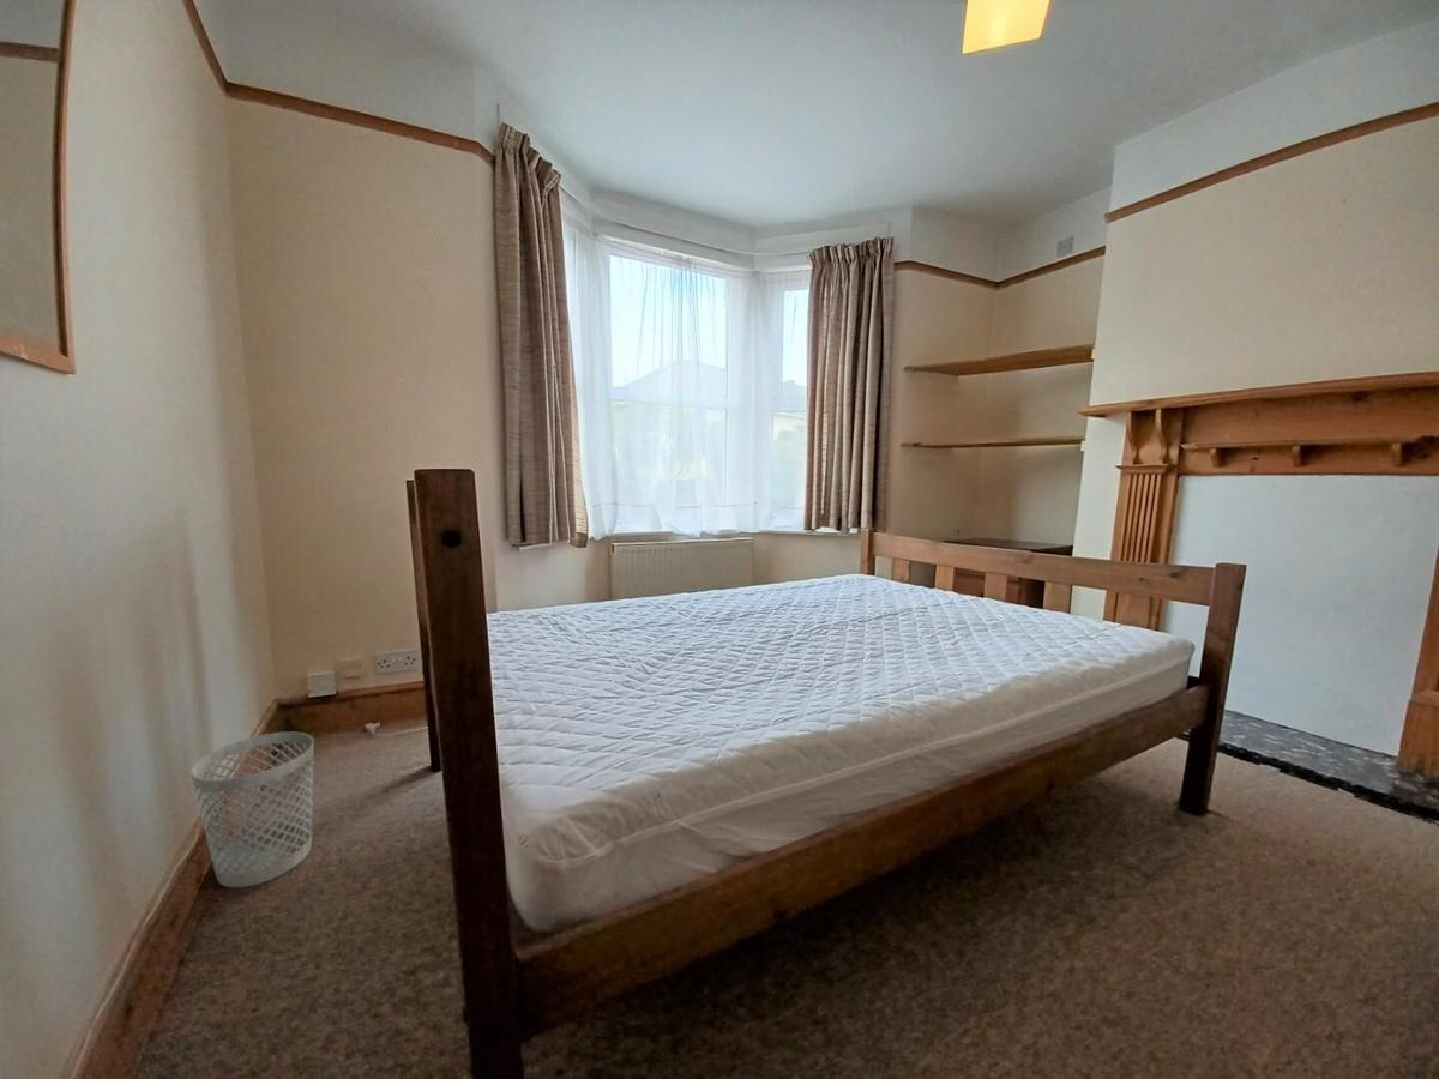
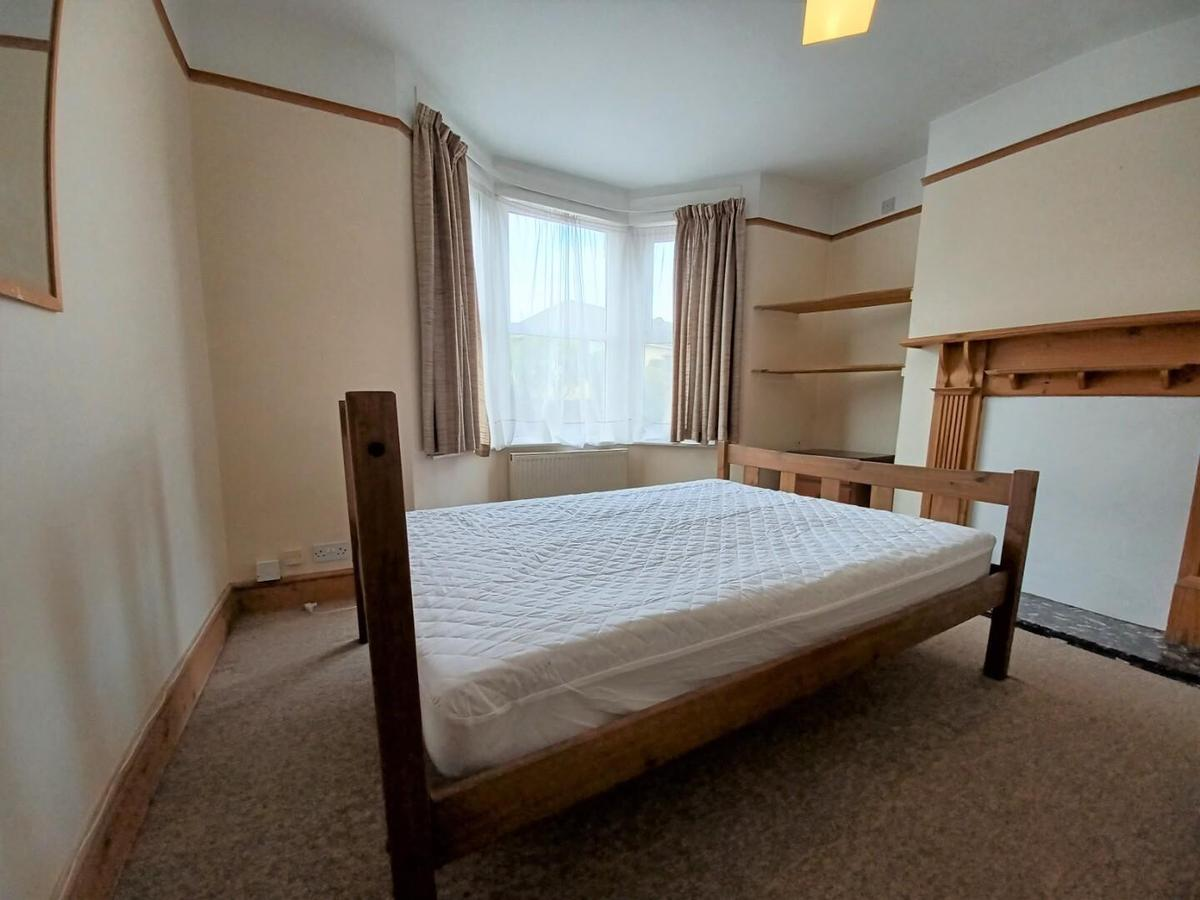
- wastebasket (260, 807)
